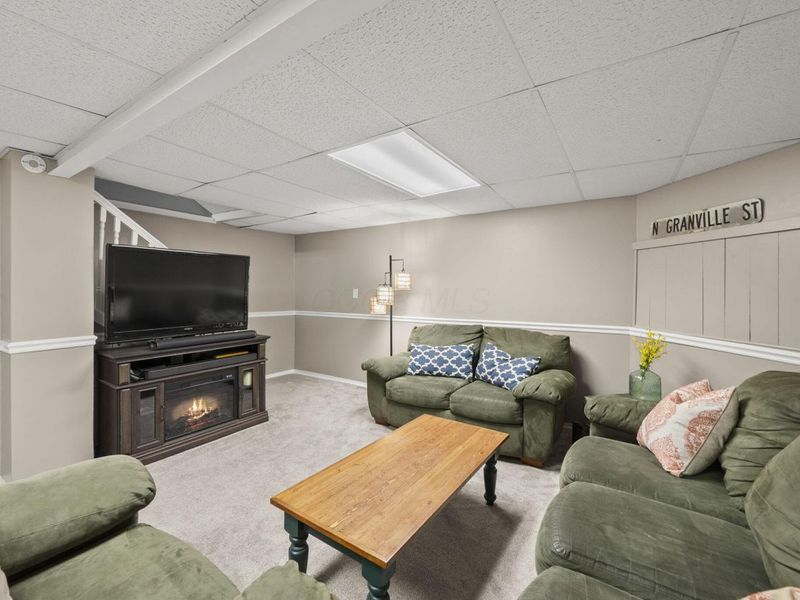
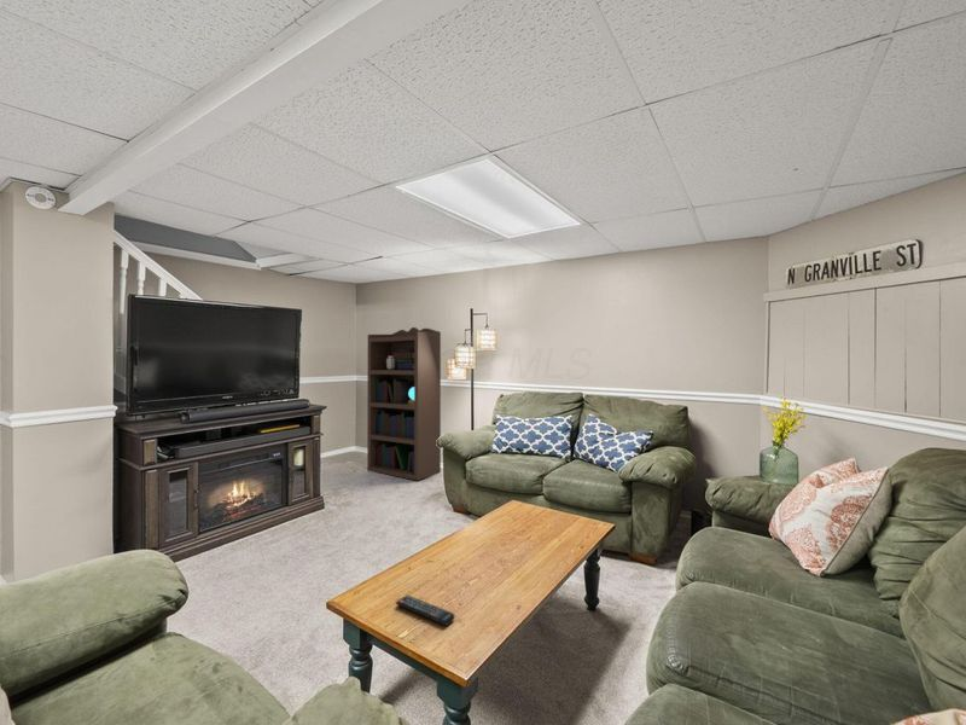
+ bookshelf (403, 399)
+ remote control (424, 609)
